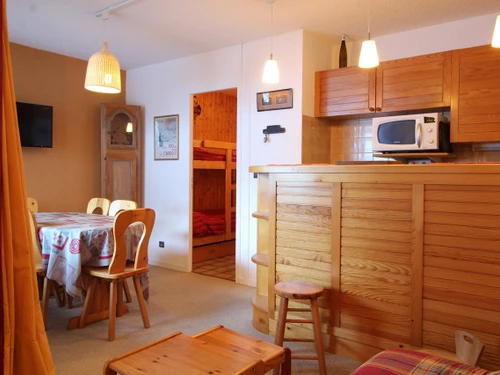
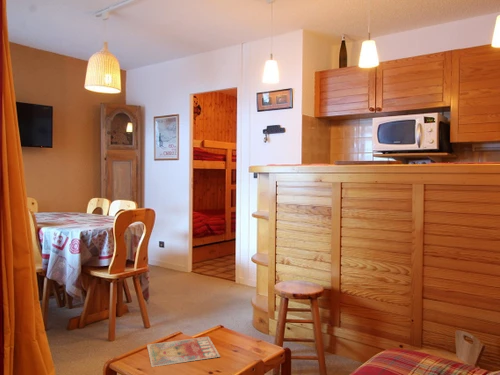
+ magazine (182, 350)
